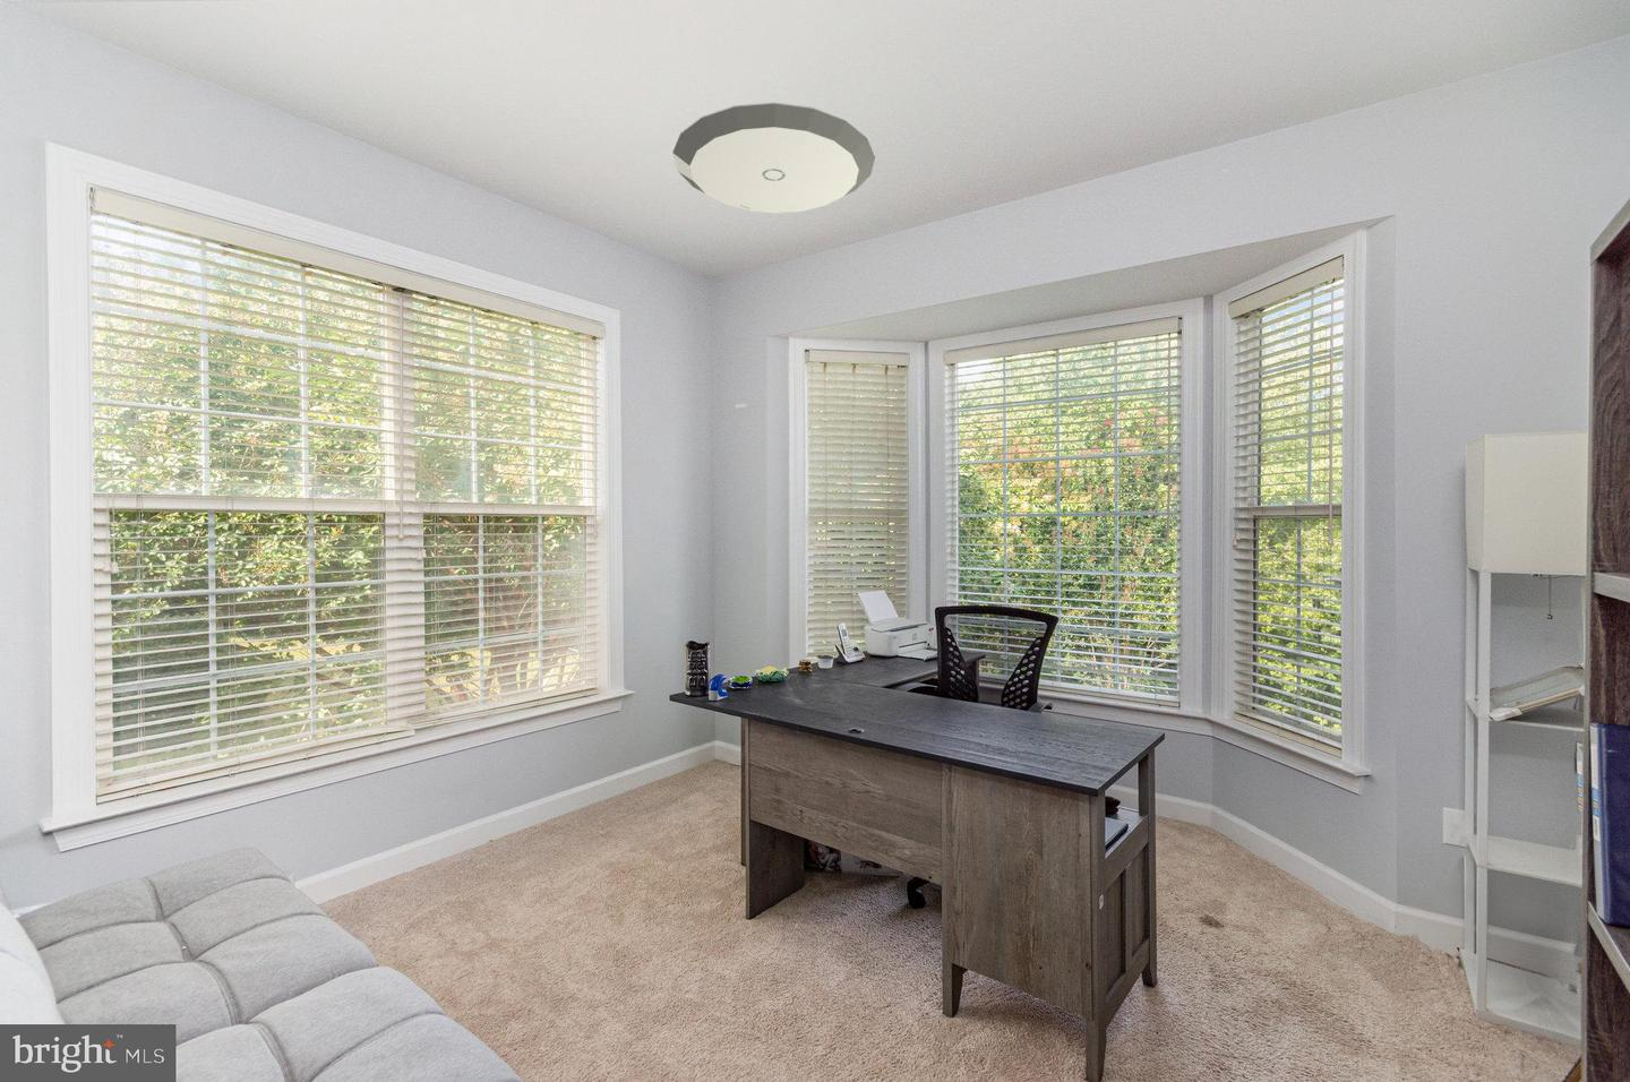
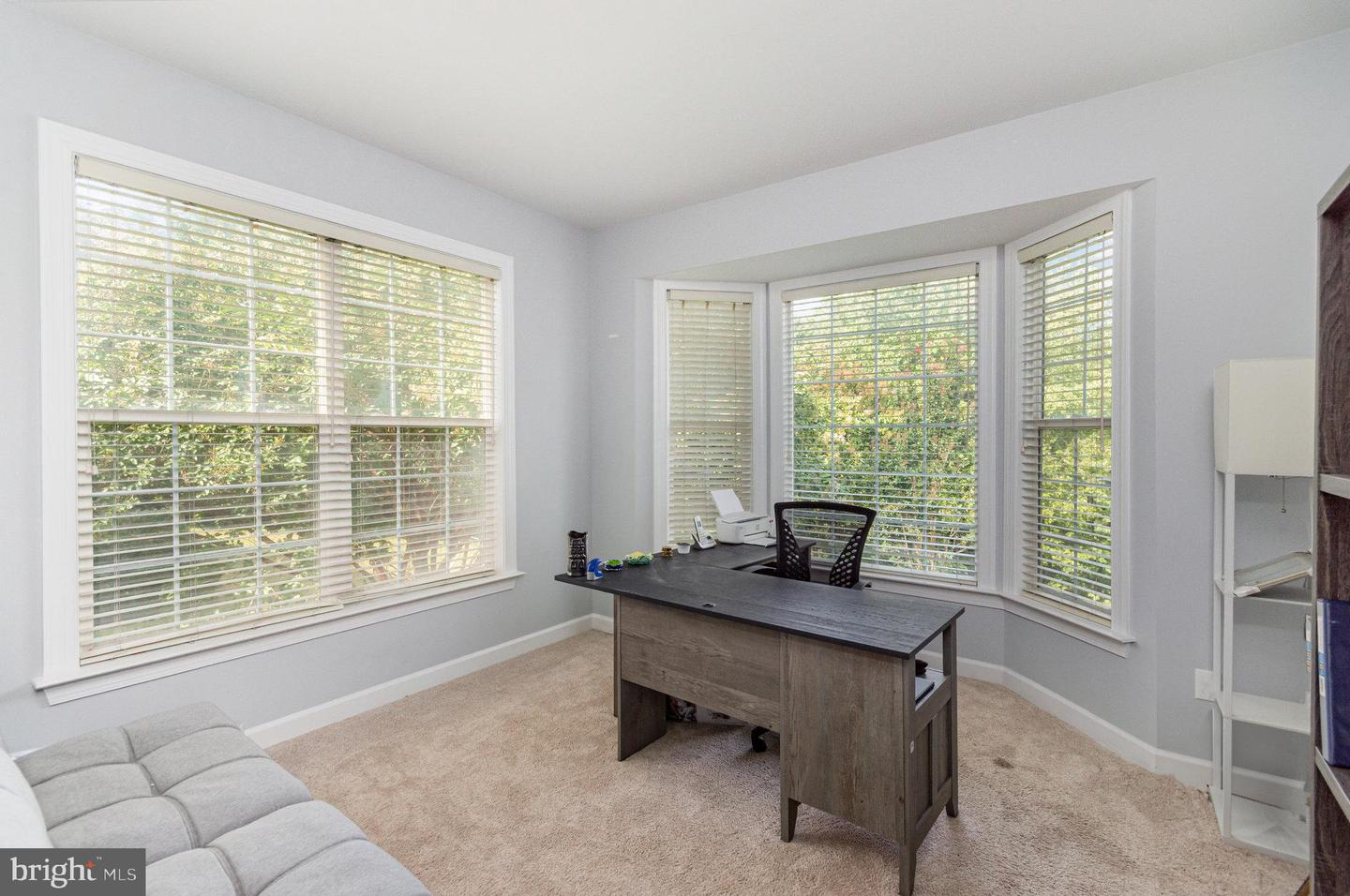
- ceiling light fixture (774, 169)
